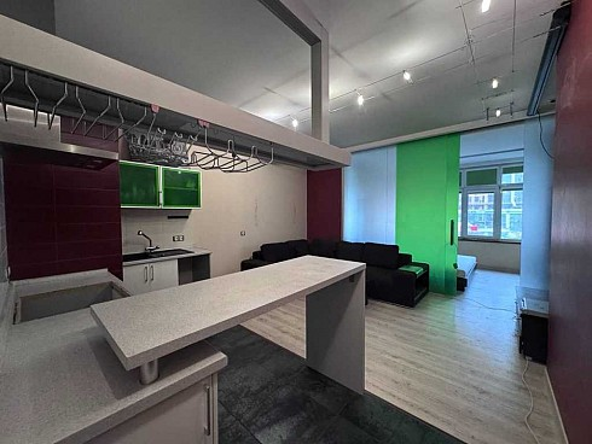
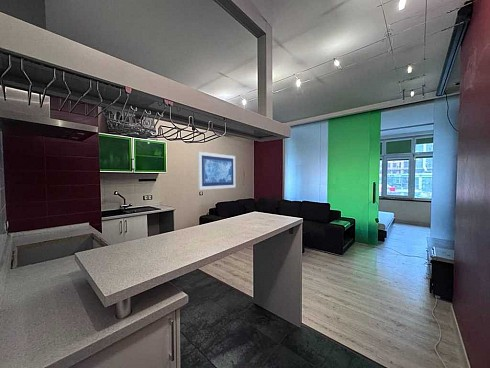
+ wall art (218, 171)
